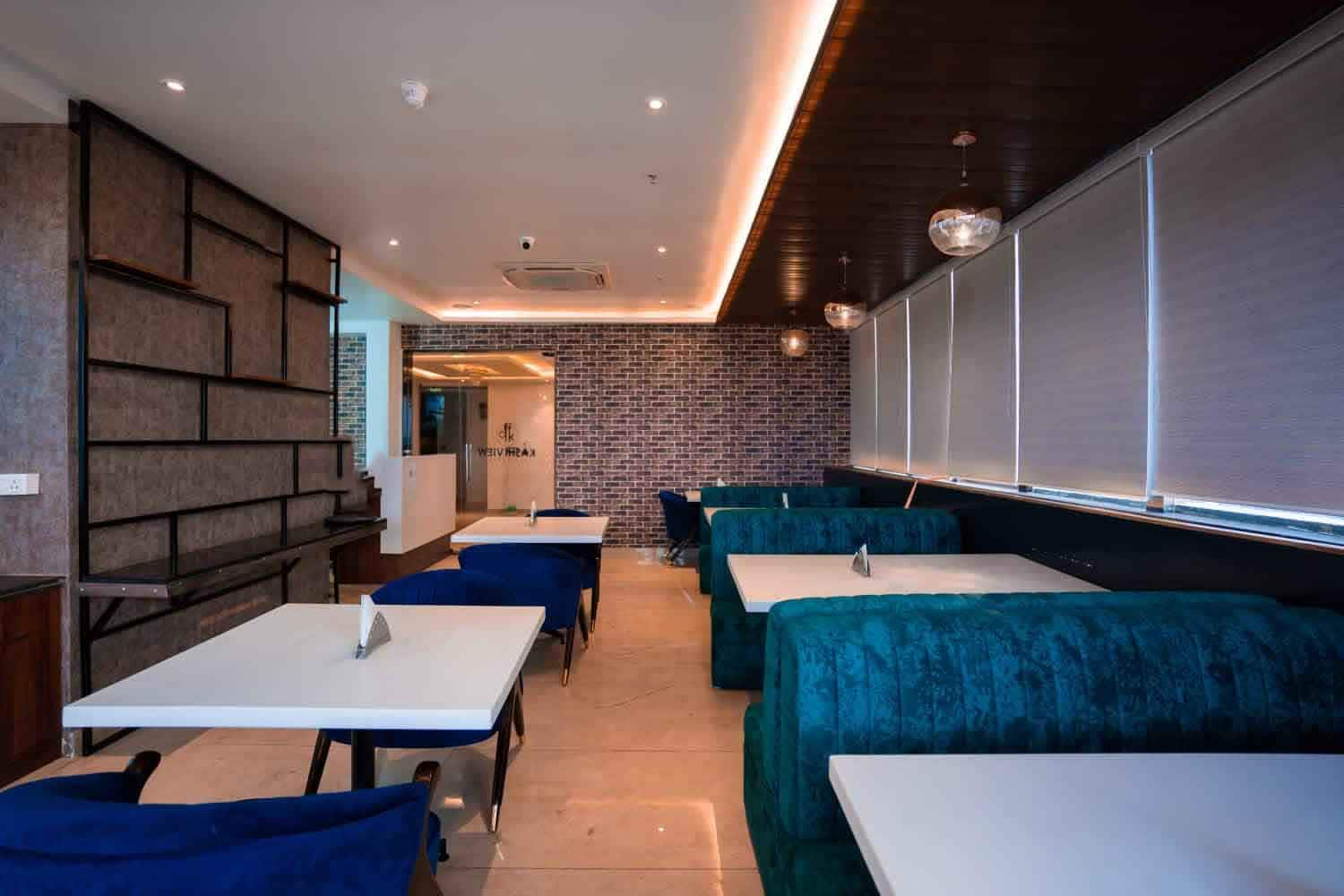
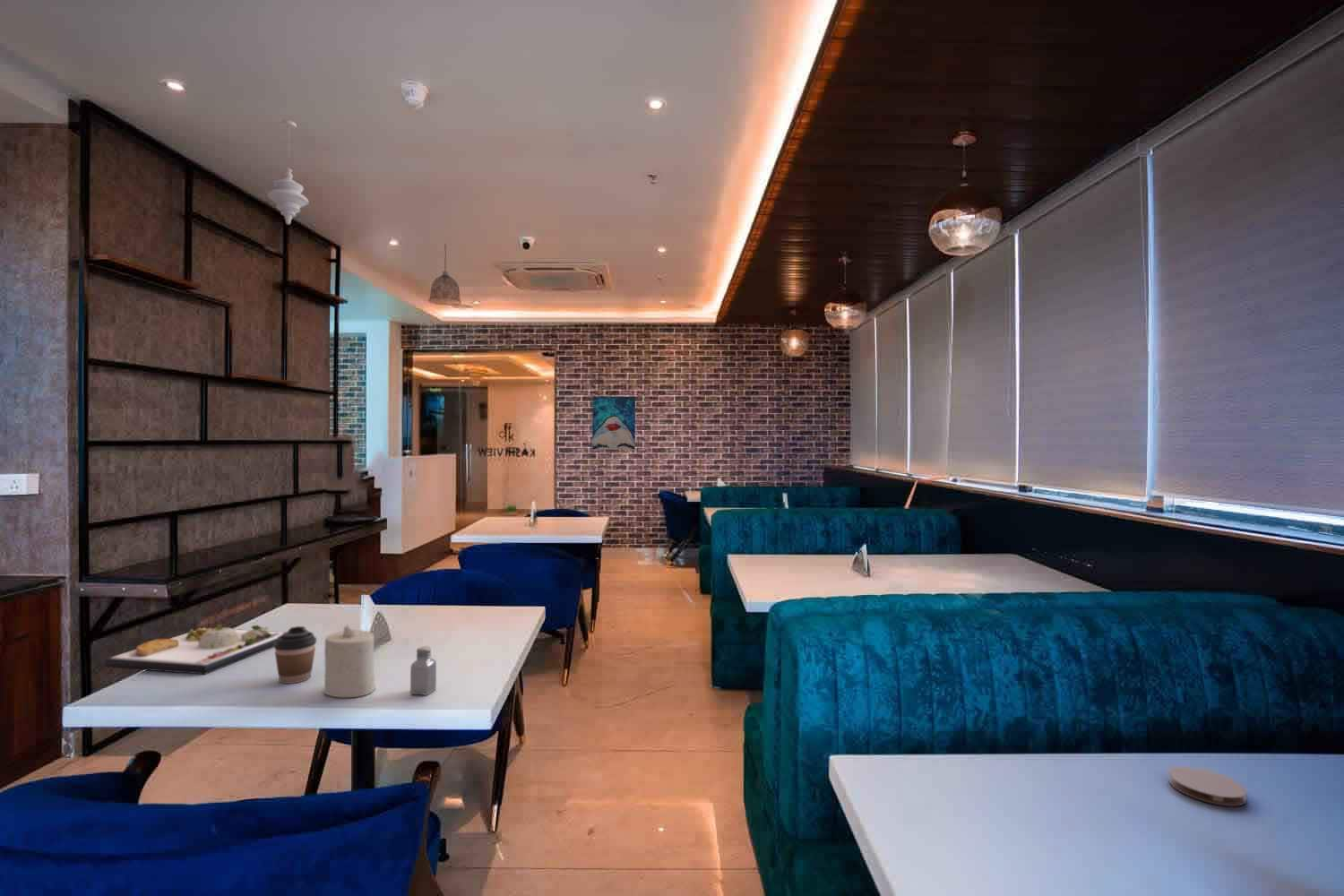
+ pendant light (289, 173)
+ pendant lamp (444, 272)
+ dinner plate (204, 640)
+ saltshaker (423, 669)
+ candle (350, 657)
+ wall art (614, 423)
+ coaster (1206, 785)
+ coffee cup (295, 653)
